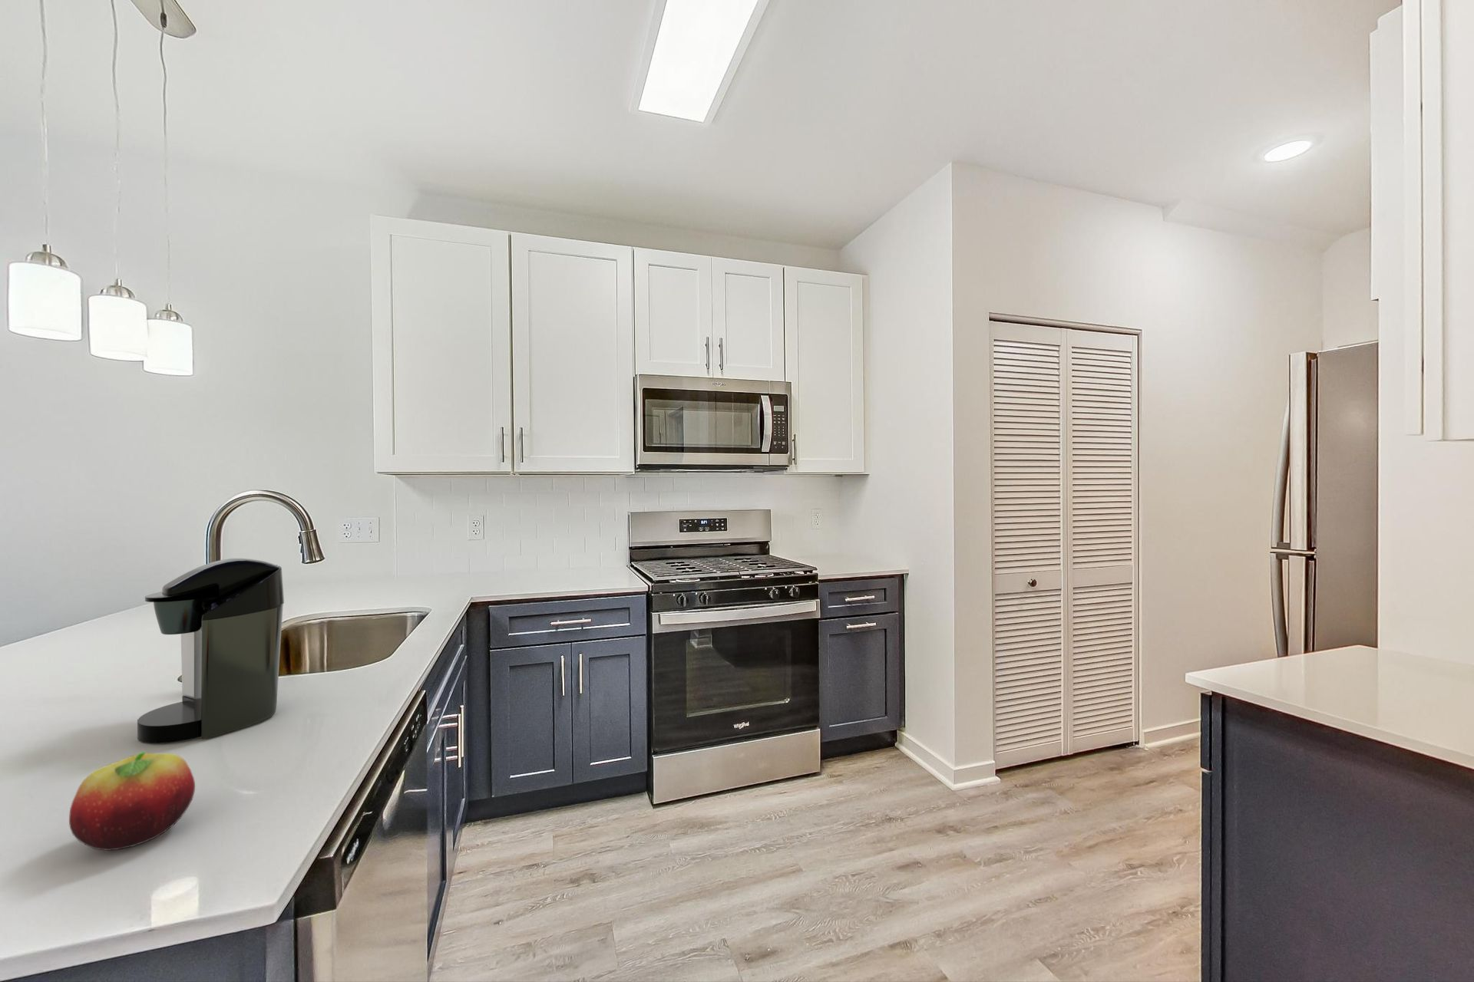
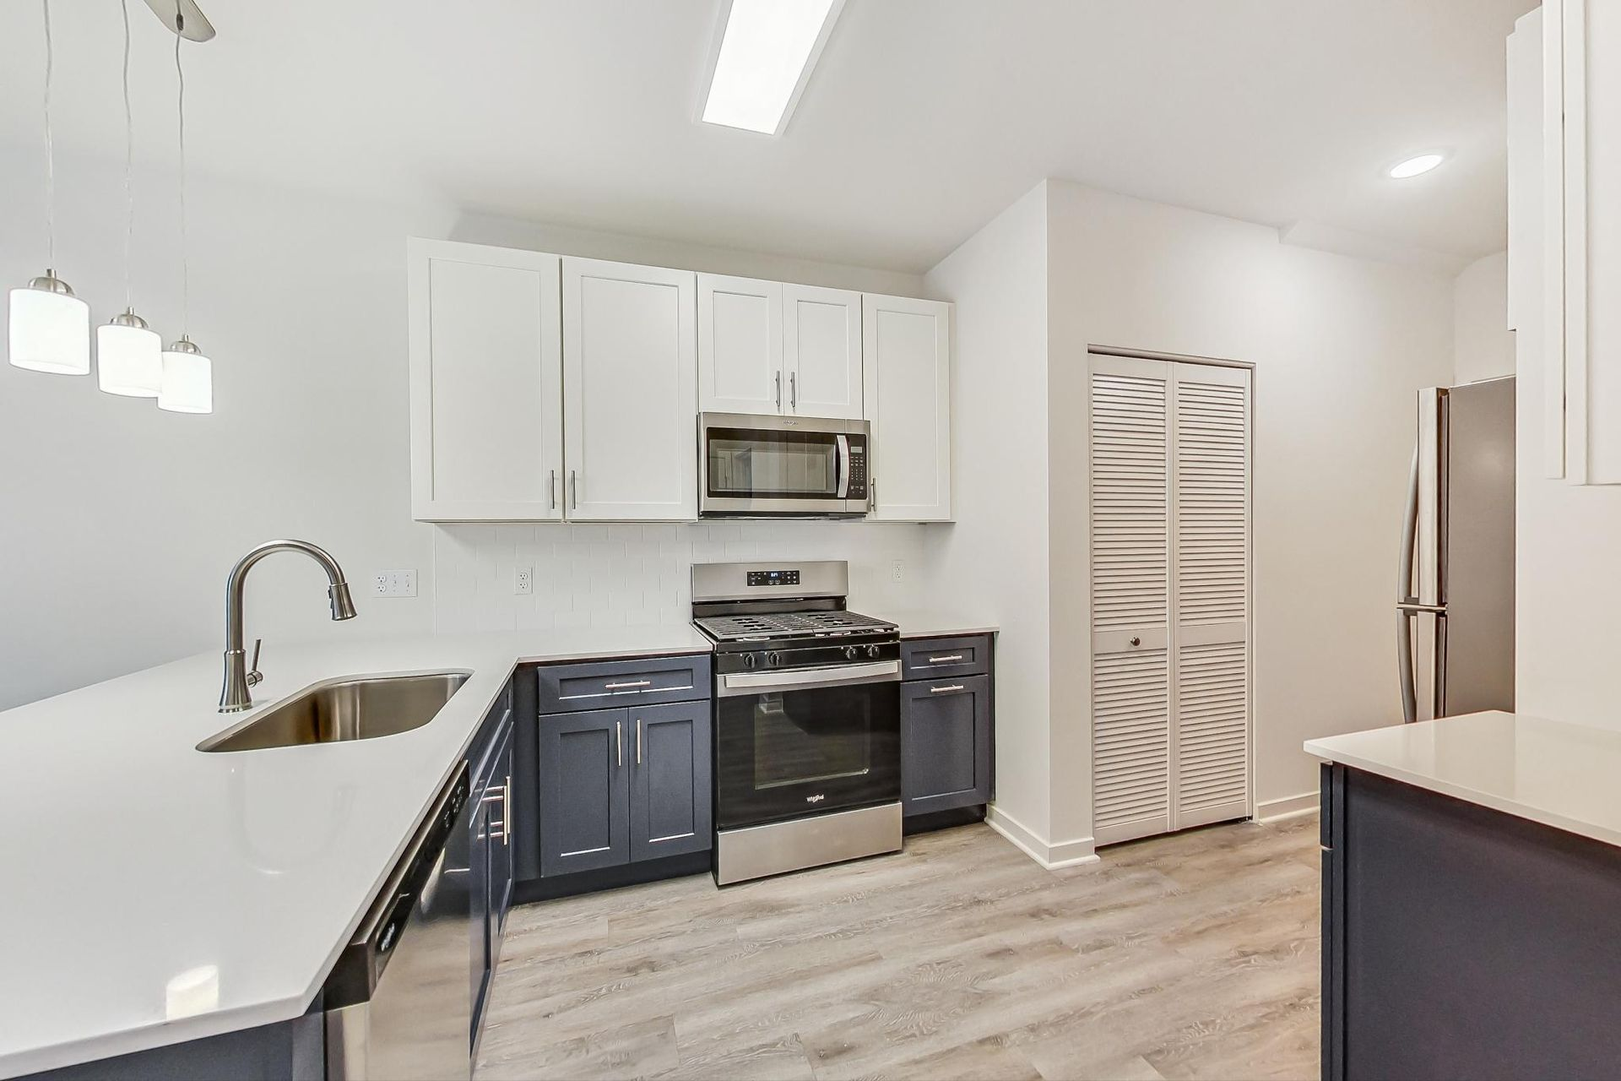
- fruit (134, 795)
- coffee maker (216, 635)
